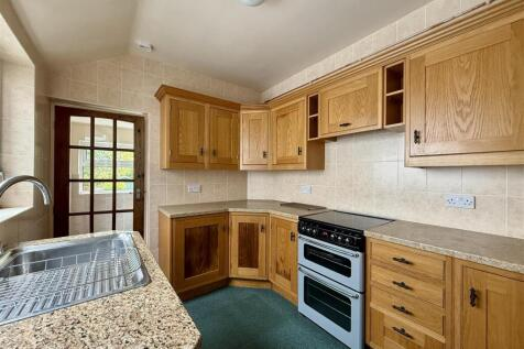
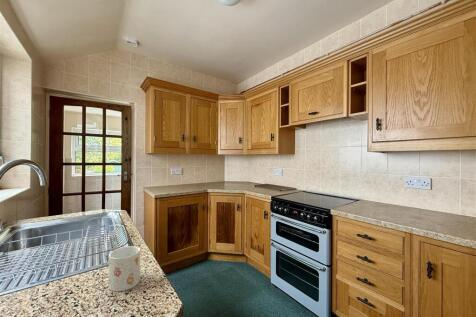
+ mug (122, 265)
